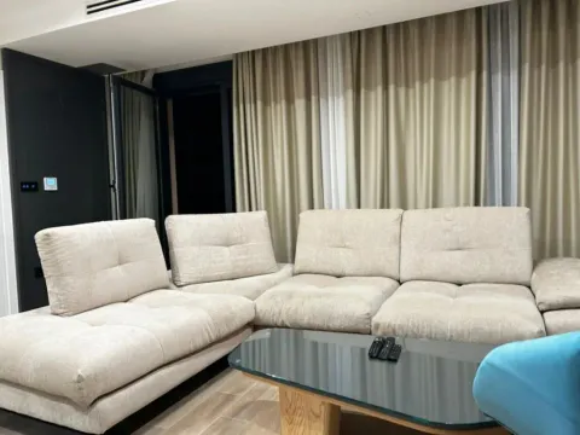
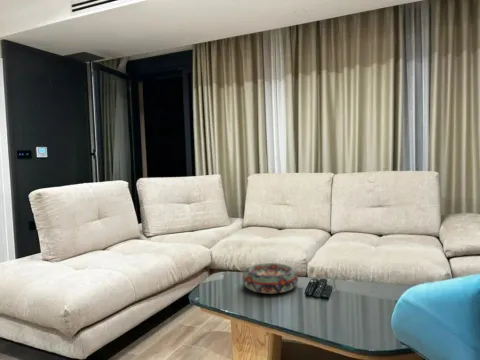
+ decorative bowl (270, 278)
